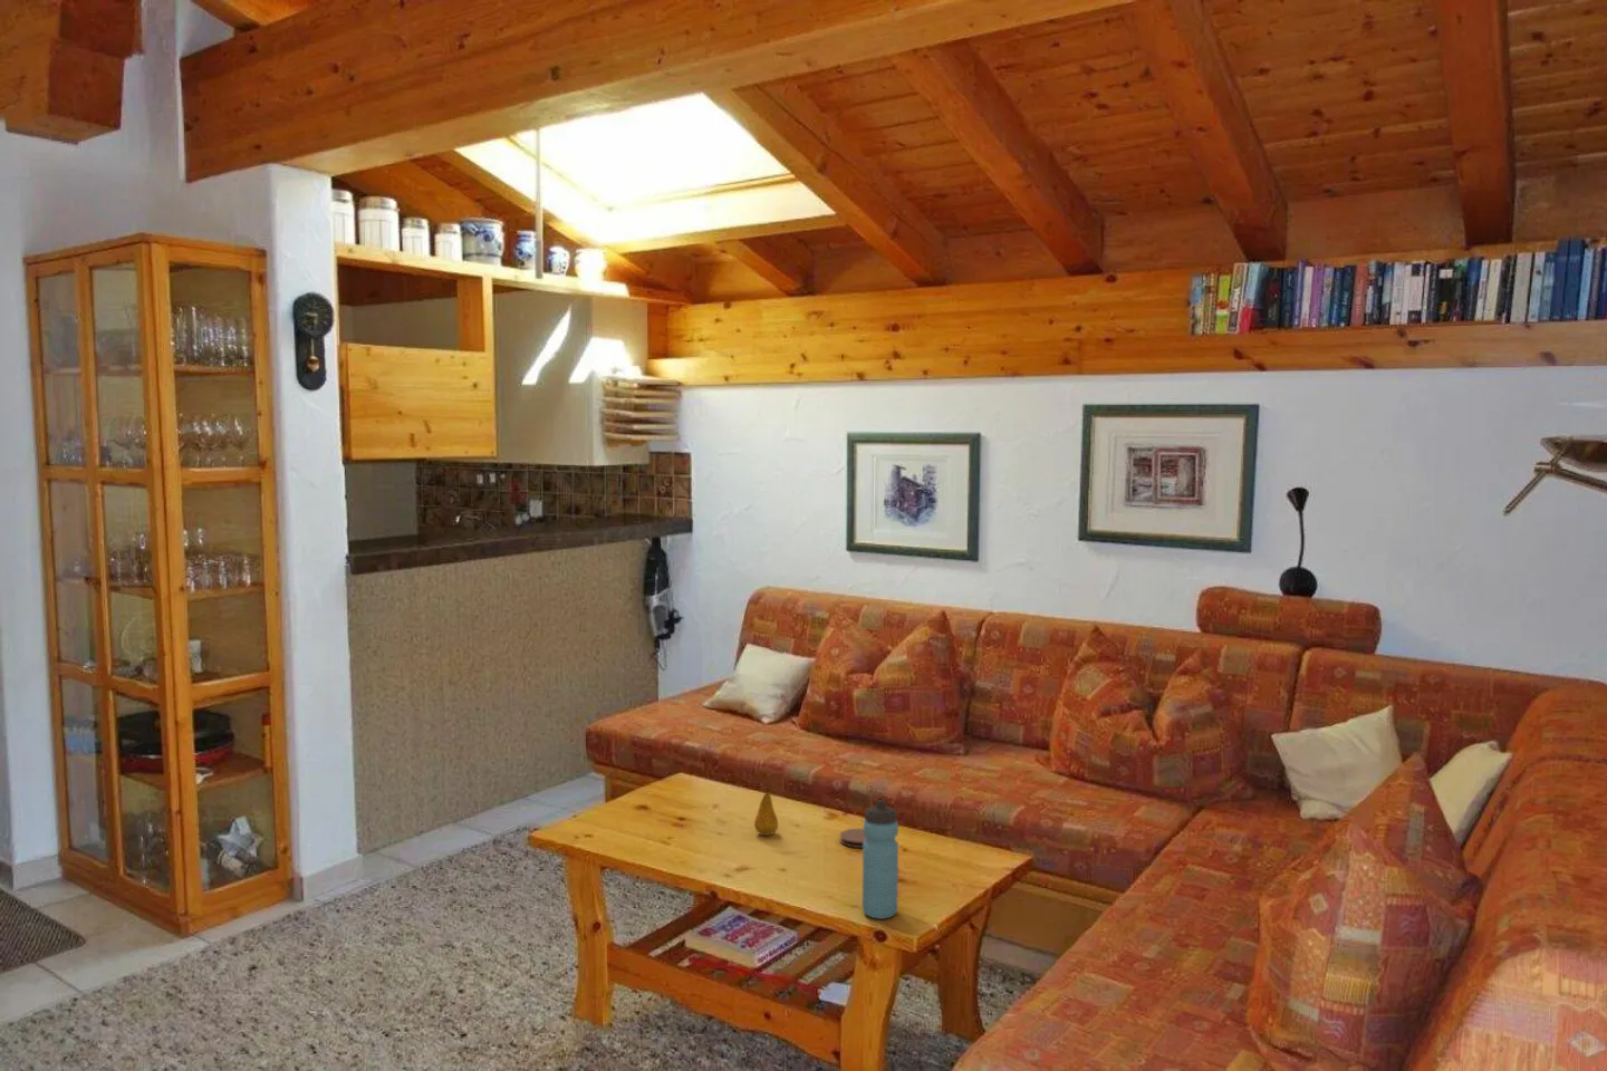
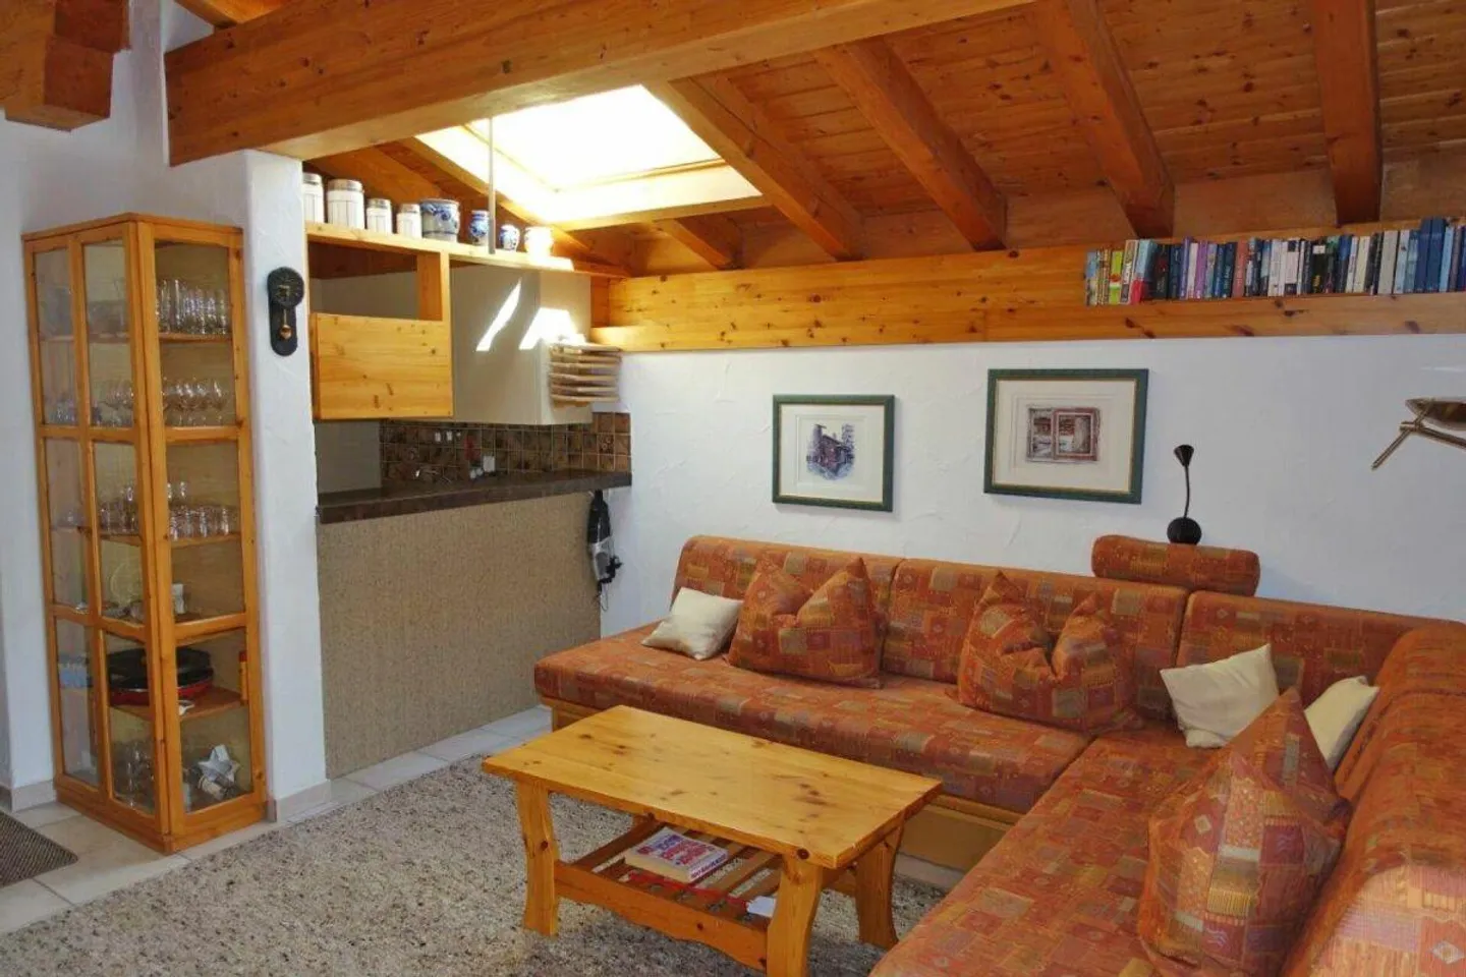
- water bottle (880, 857)
- fruit (765, 810)
- coaster (860, 838)
